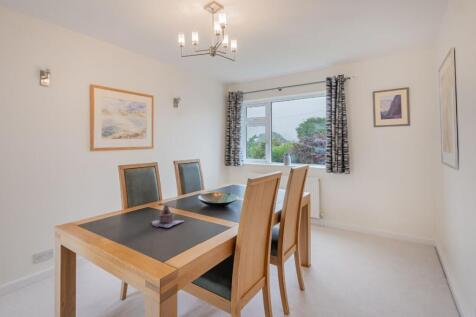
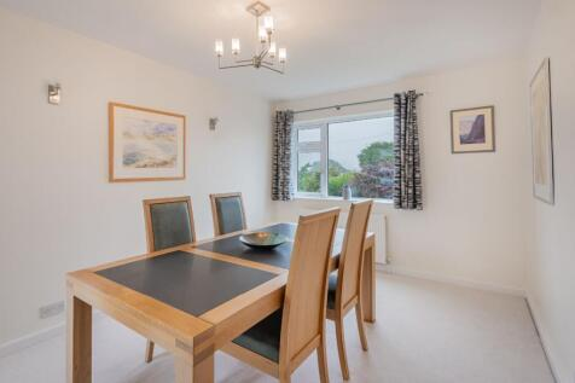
- teapot (165, 214)
